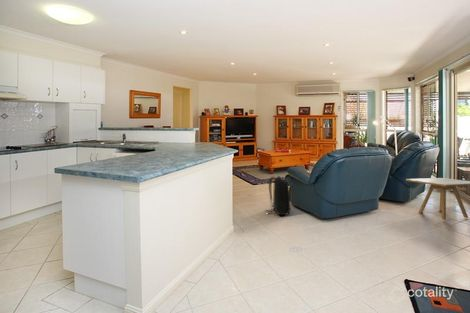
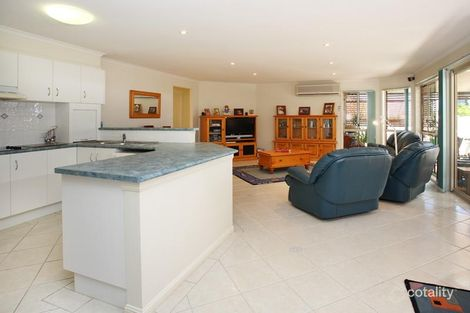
- side table (442, 198)
- backpack (277, 194)
